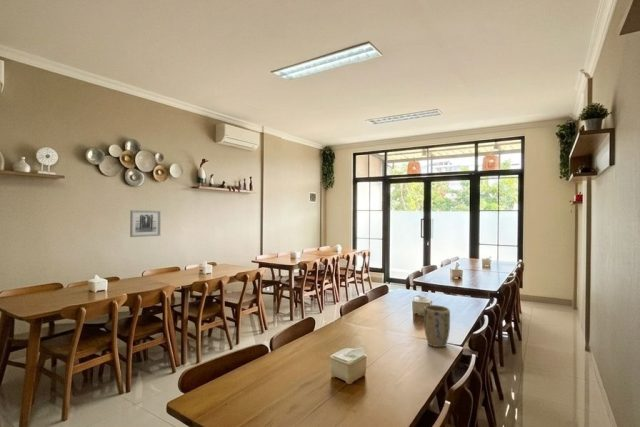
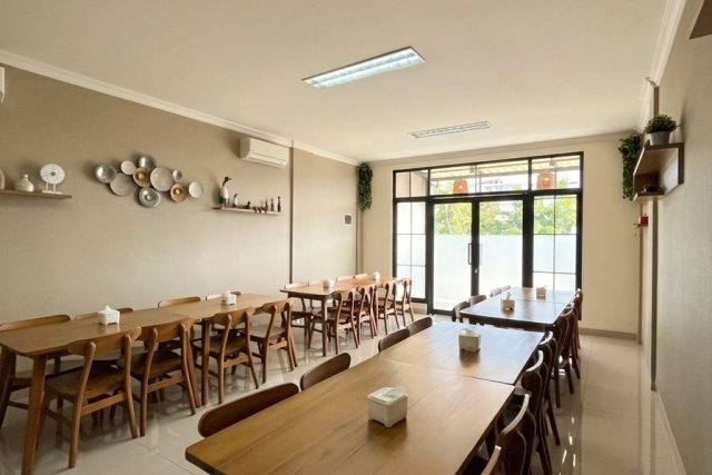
- wall art (146, 223)
- plant pot (436, 326)
